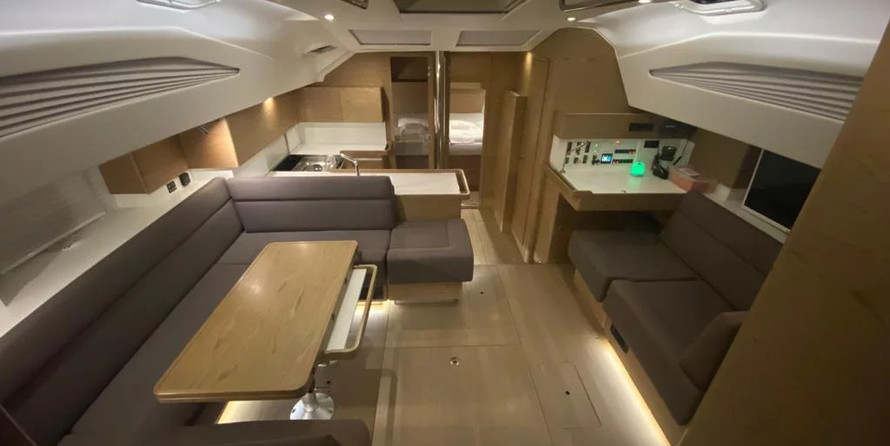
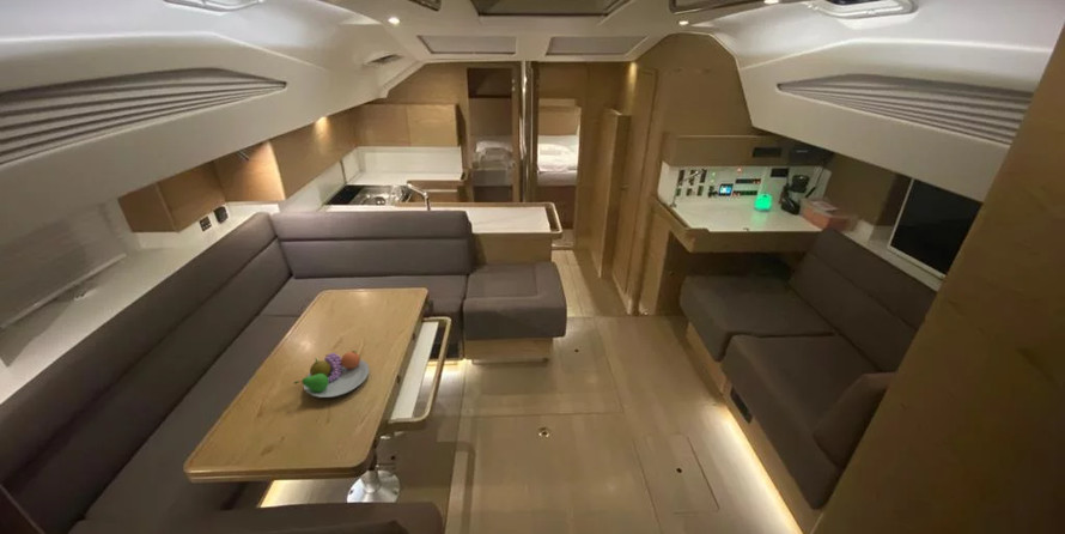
+ fruit bowl (333, 371)
